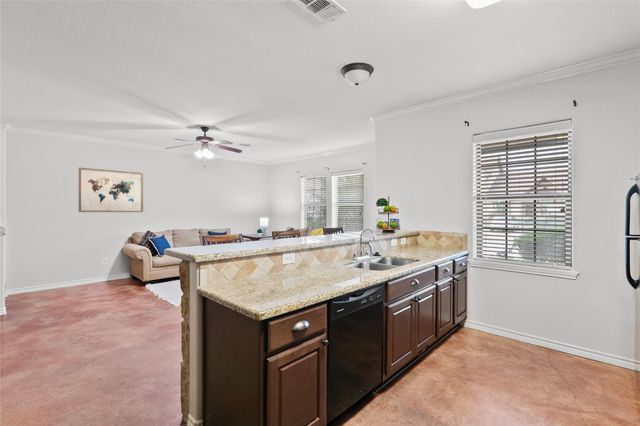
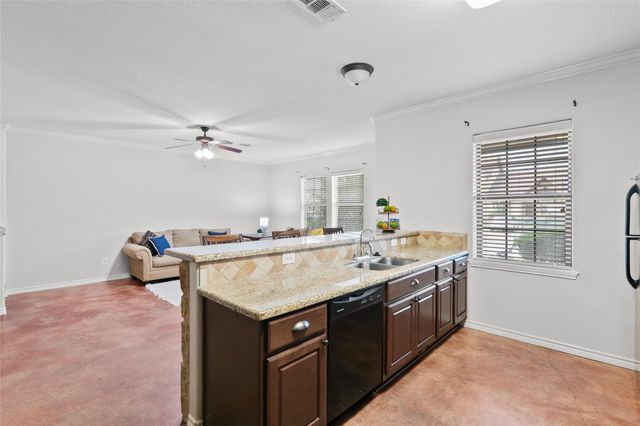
- wall art (112, 191)
